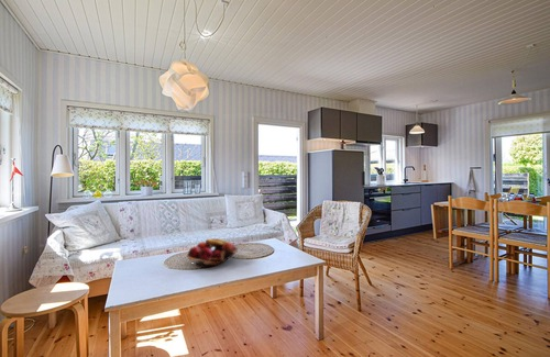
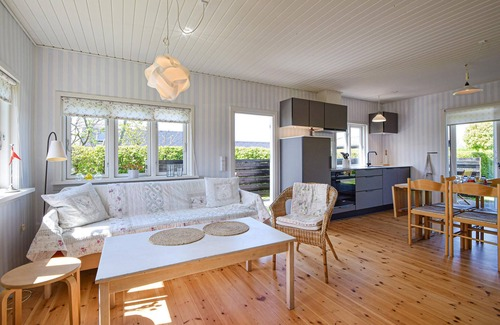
- fruit basket (212, 250)
